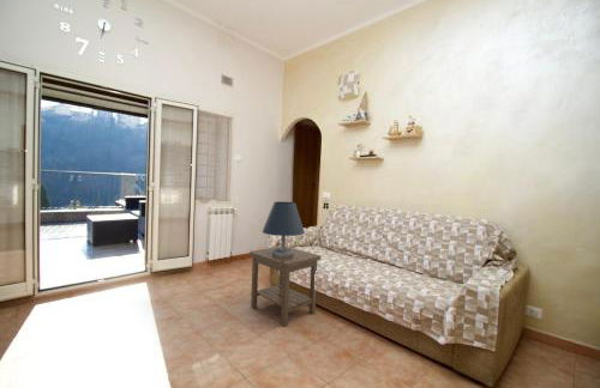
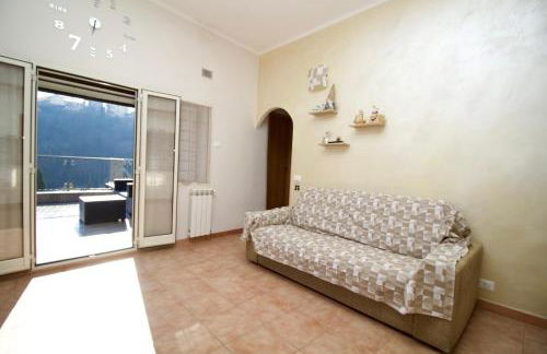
- table lamp (283, 228)
- side table (283, 281)
